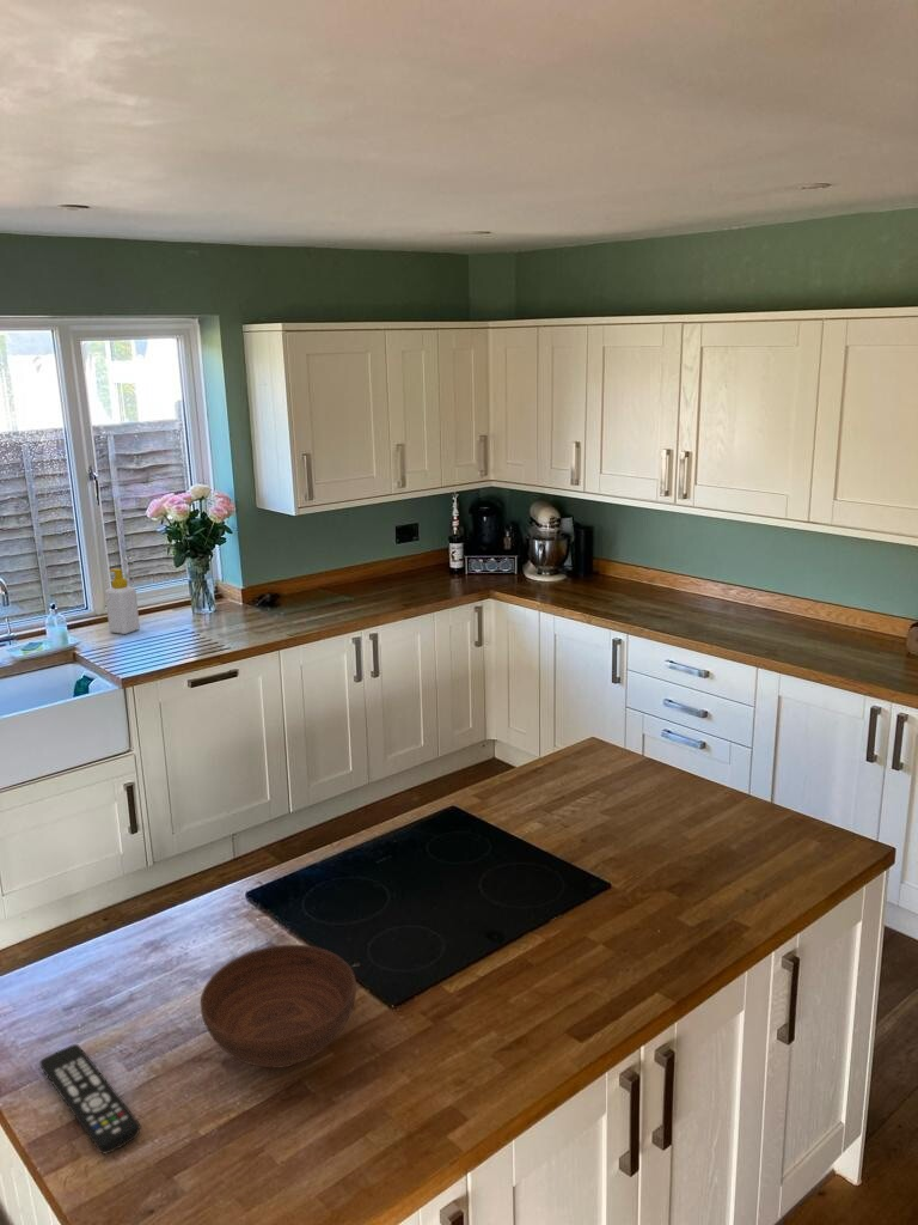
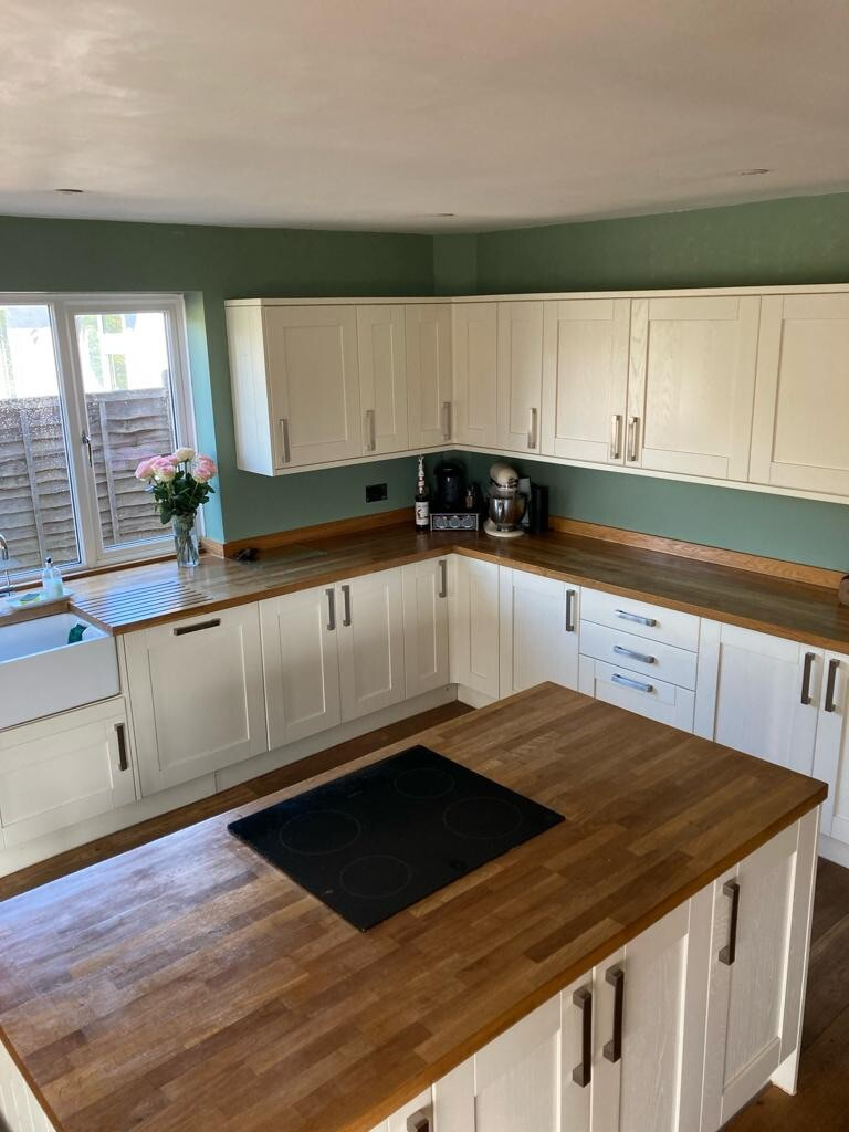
- soap bottle (121, 601)
- remote control (87, 1096)
- bowl (281, 1018)
